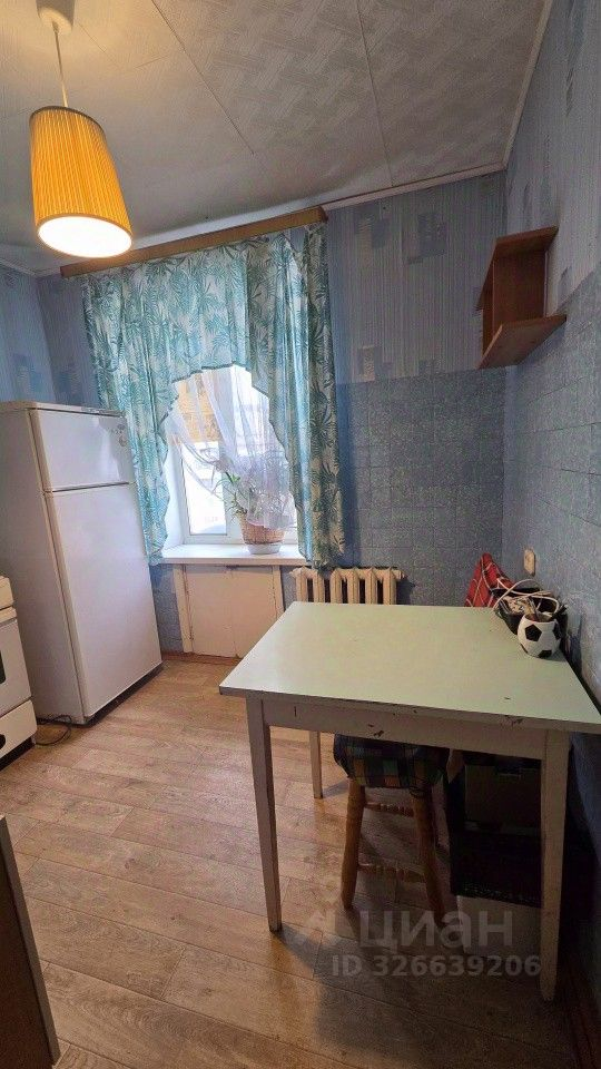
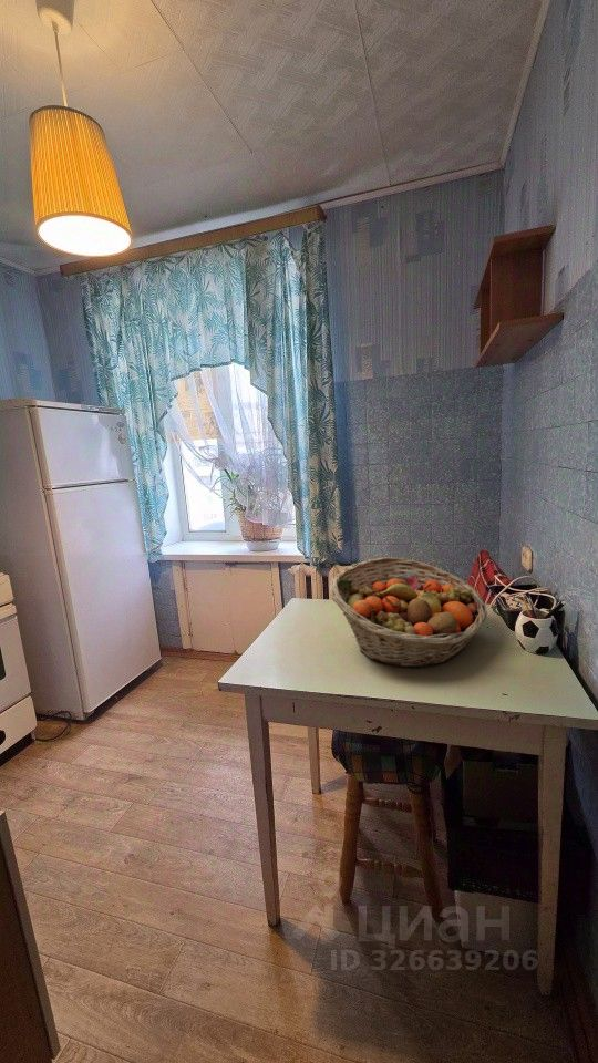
+ fruit basket (408, 606)
